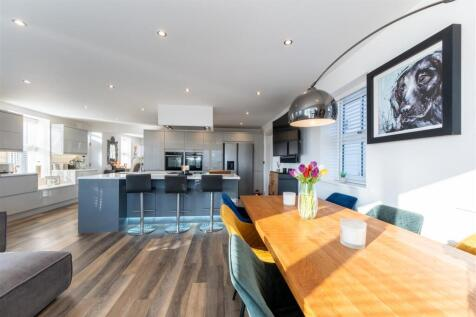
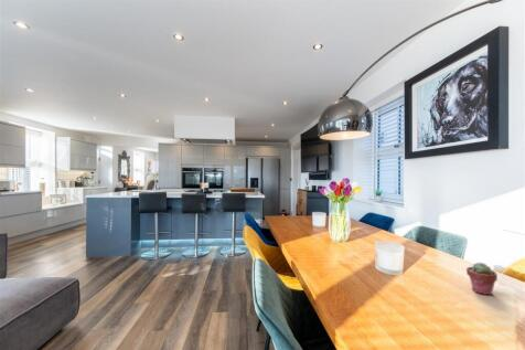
+ potted succulent (481, 276)
